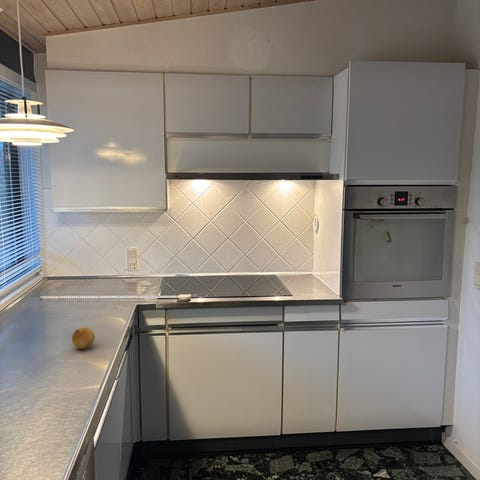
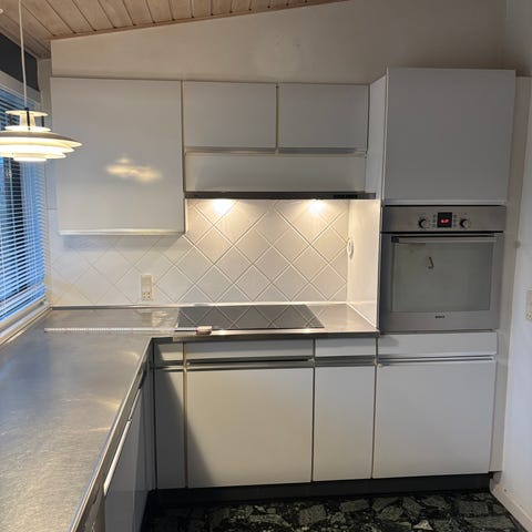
- fruit (83, 337)
